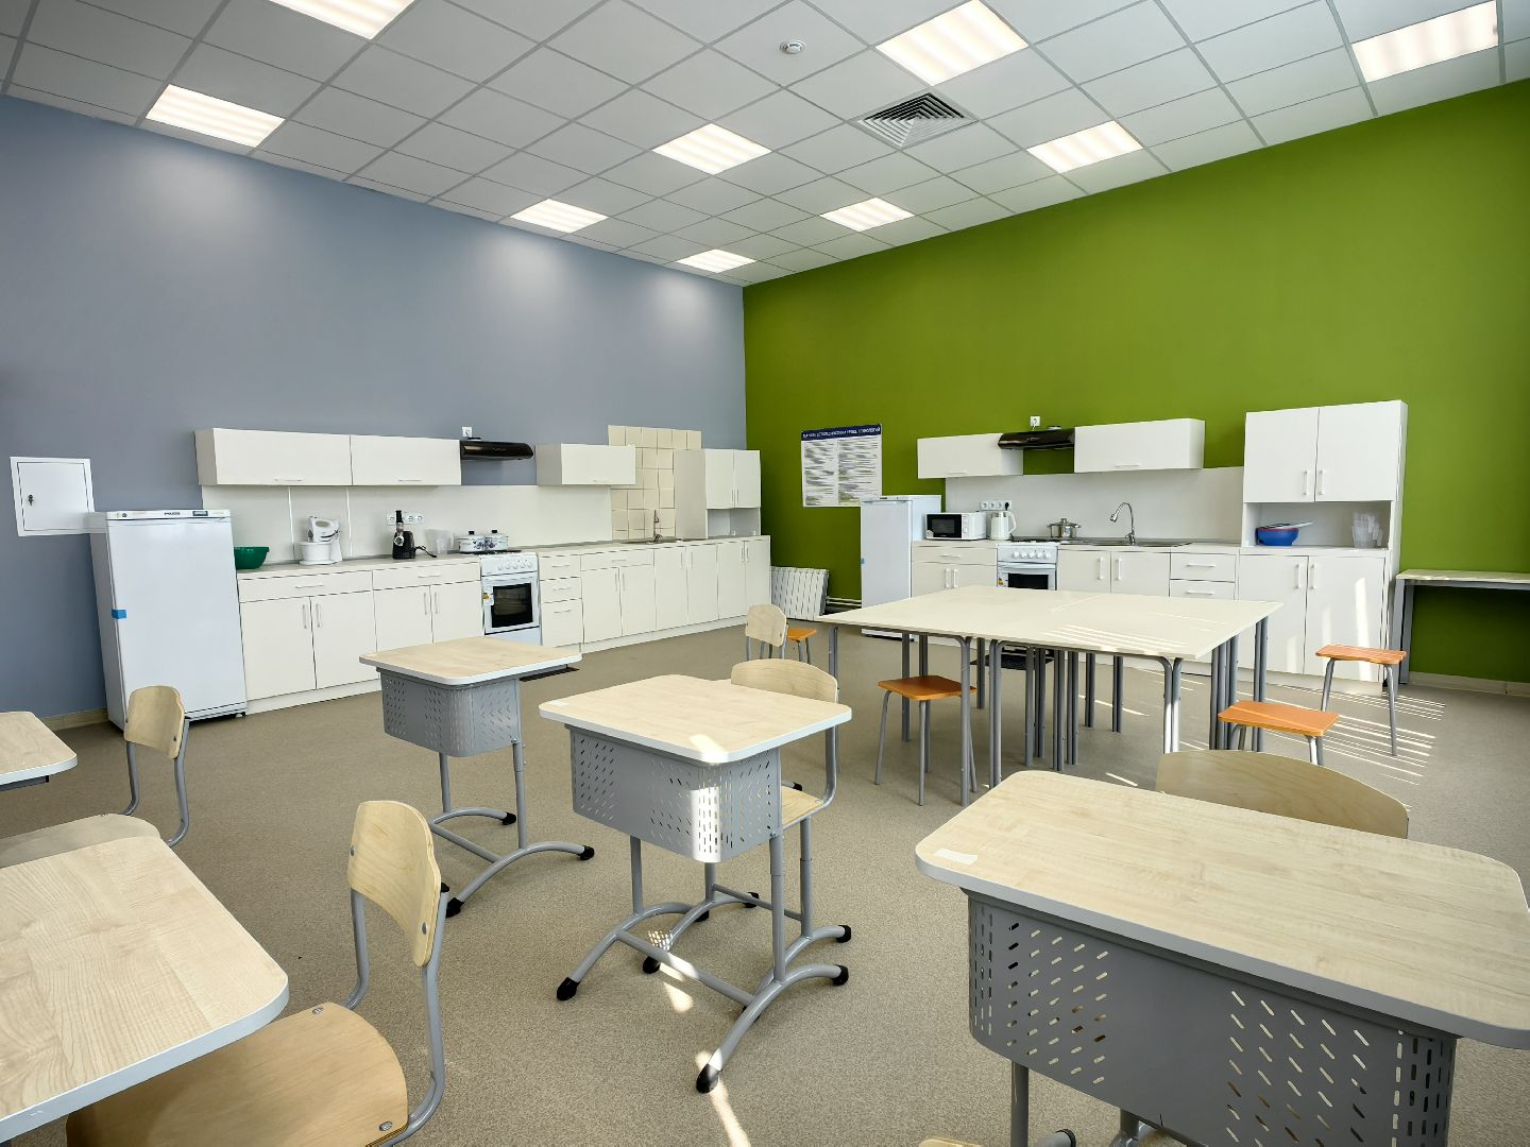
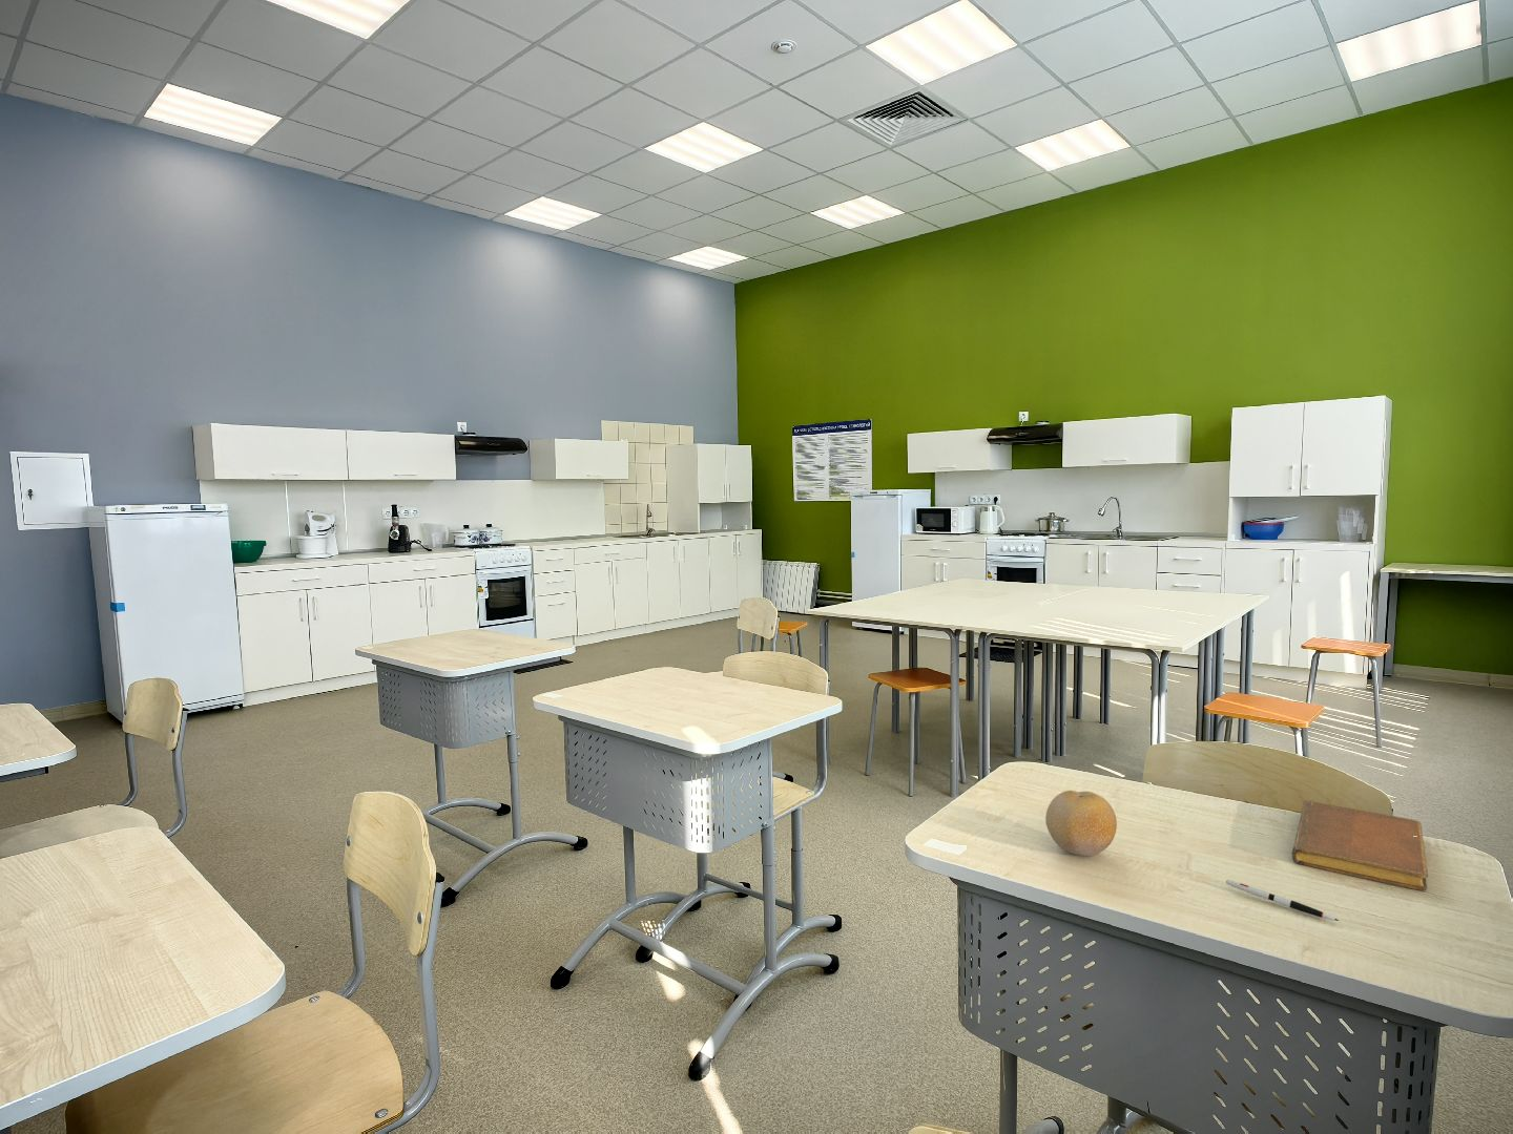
+ pen (1279, 899)
+ fruit (1081, 822)
+ notebook (1357, 840)
